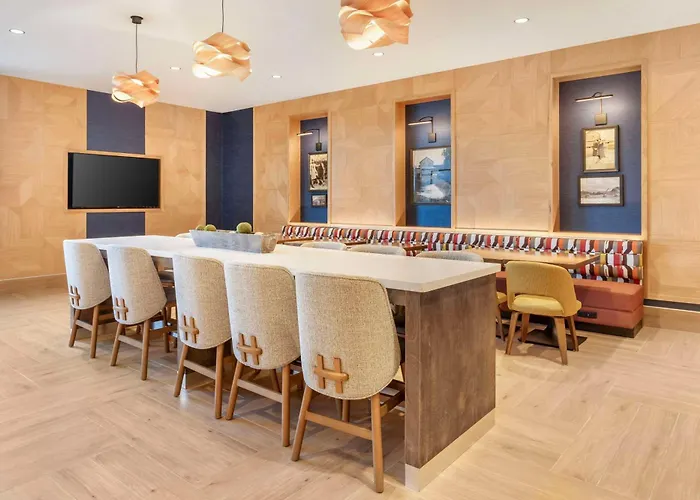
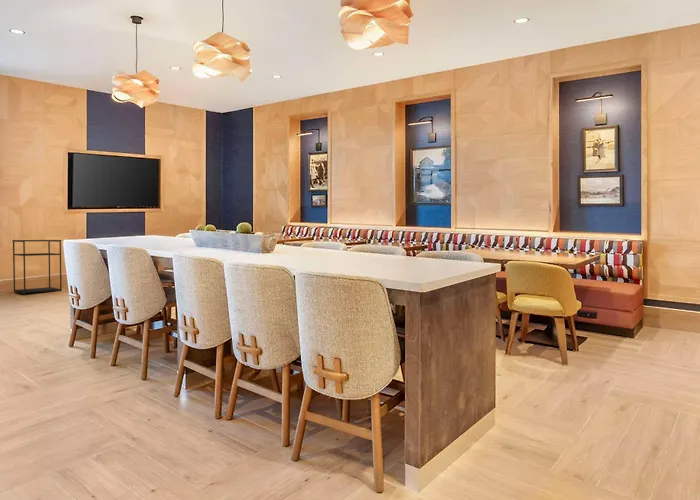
+ shelving unit (37, 255)
